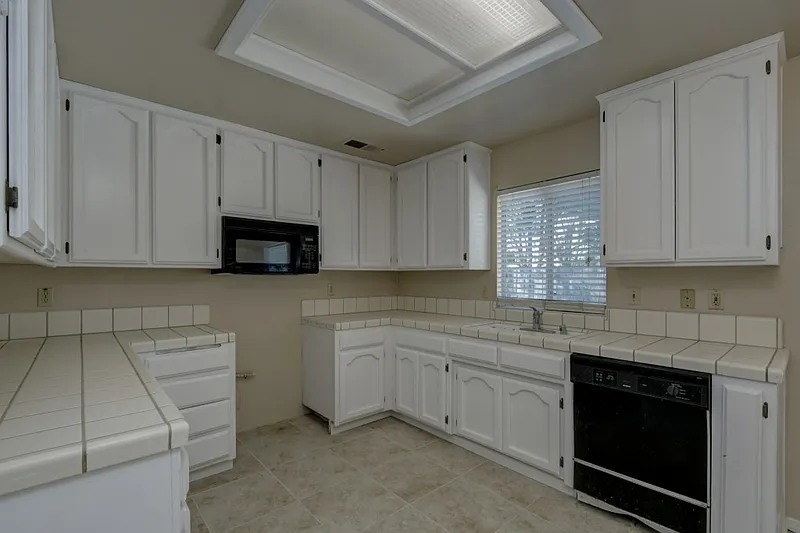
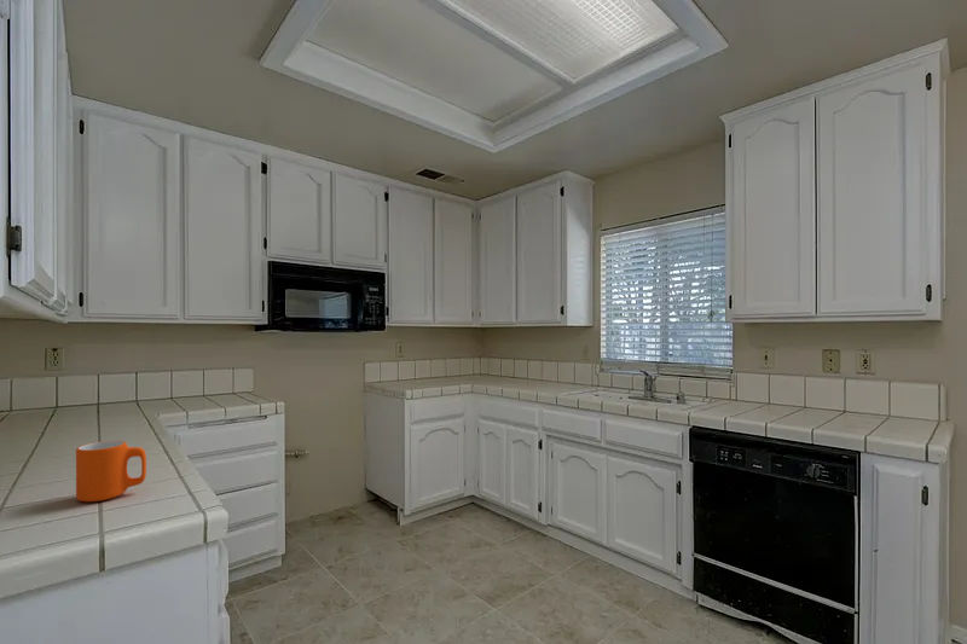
+ mug (110, 469)
